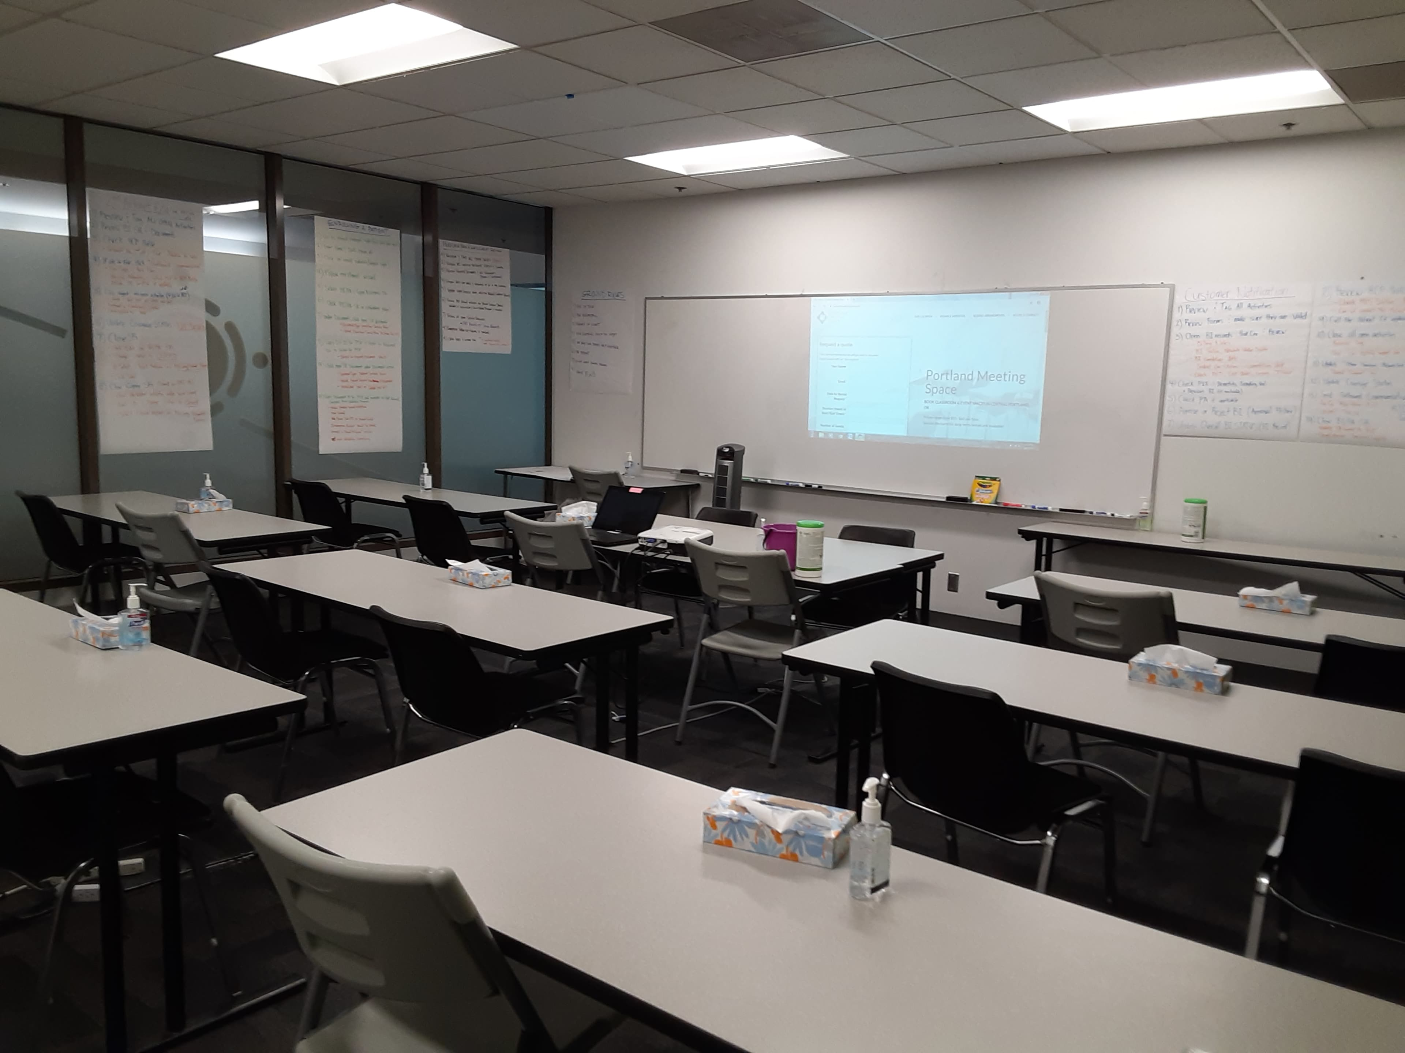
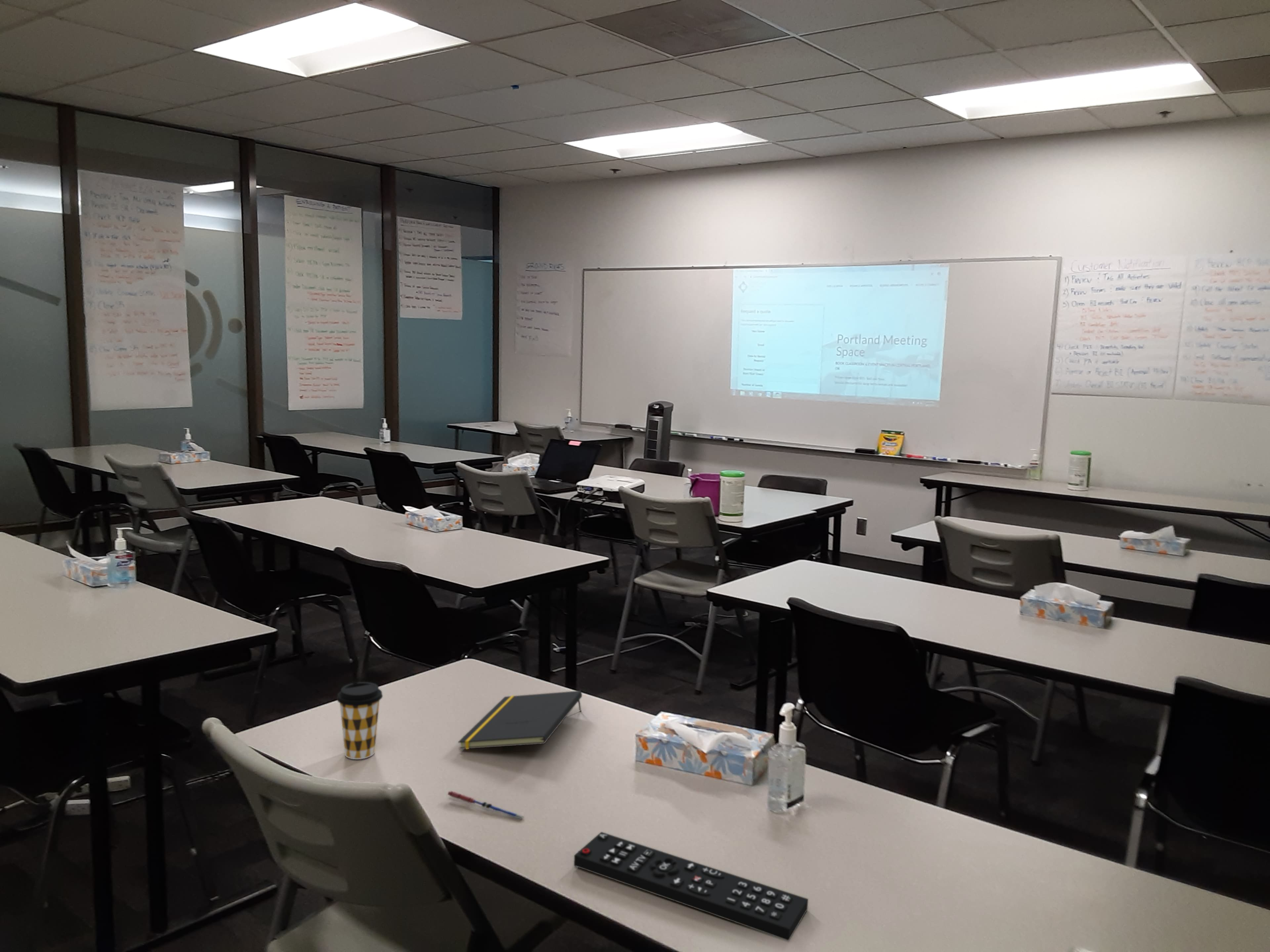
+ coffee cup (360, 721)
+ pen (485, 804)
+ notepad (523, 718)
+ remote control (686, 880)
